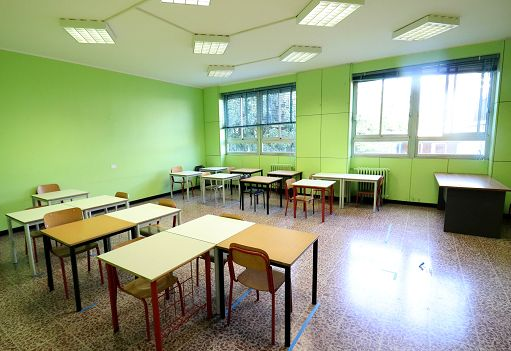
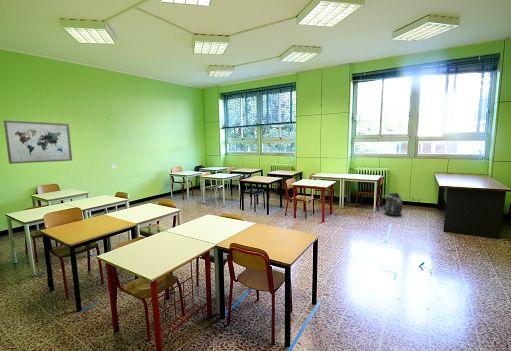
+ wall art (41, 142)
+ backpack (394, 203)
